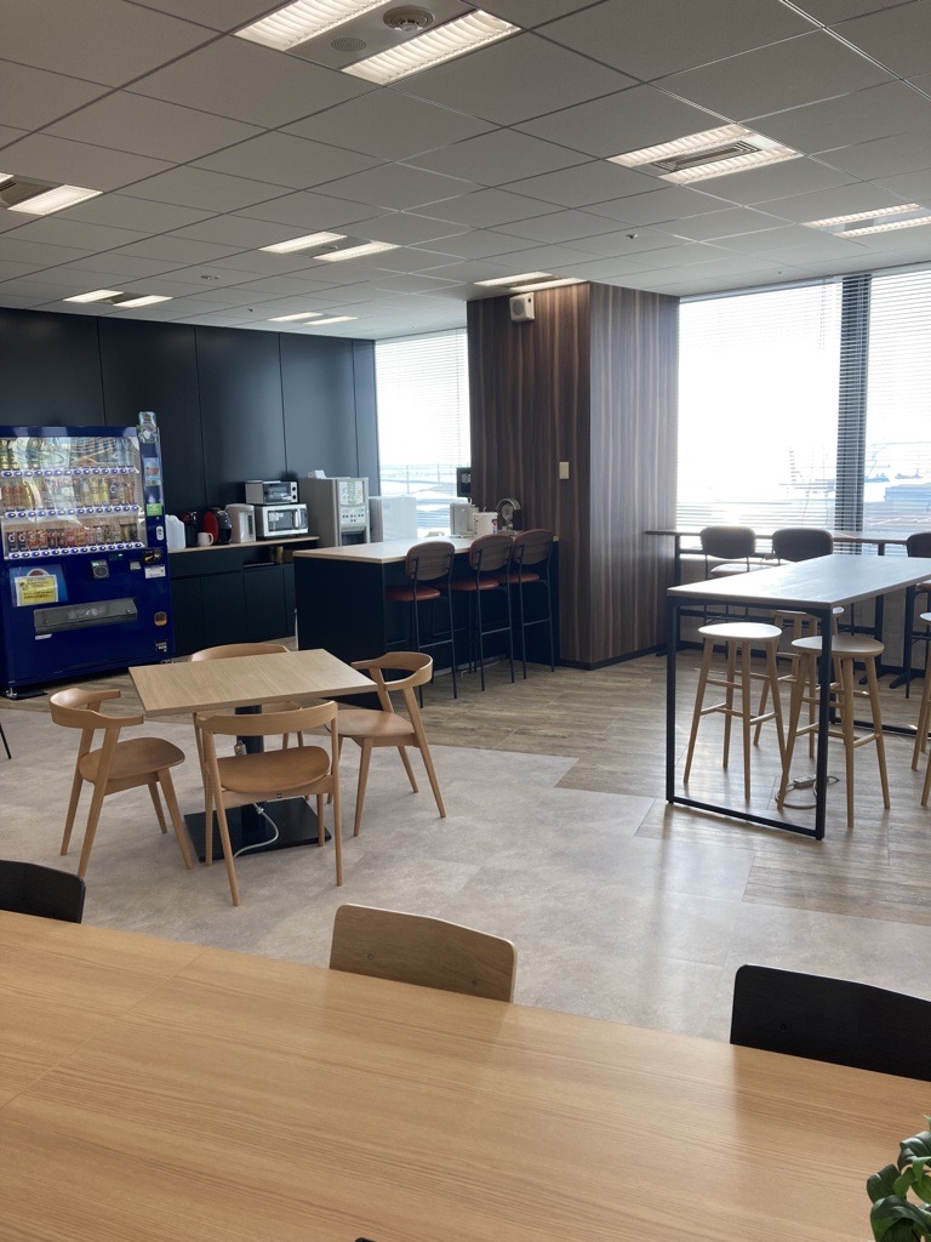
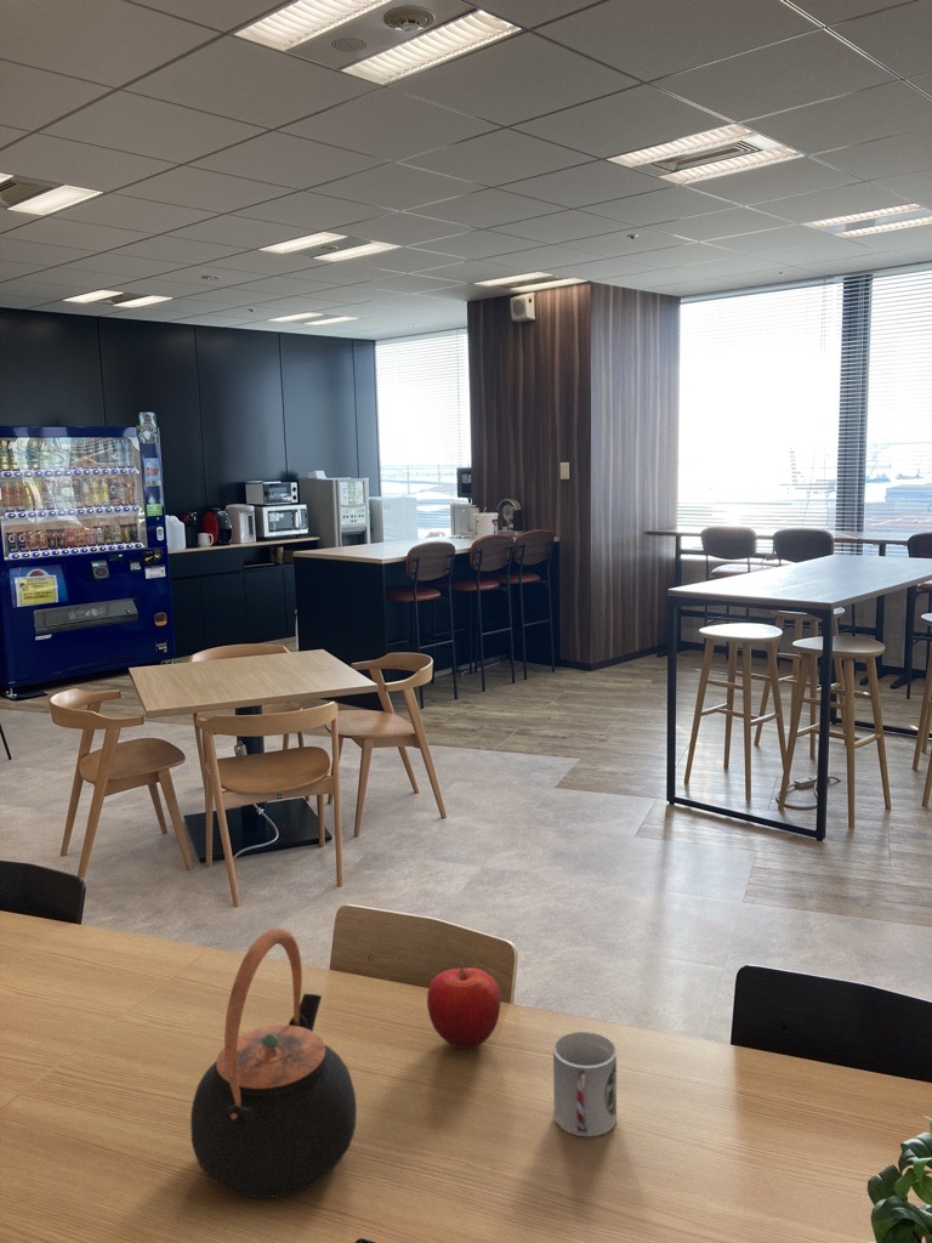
+ cup (584, 1091)
+ teapot (277, 1038)
+ fruit (464, 1004)
